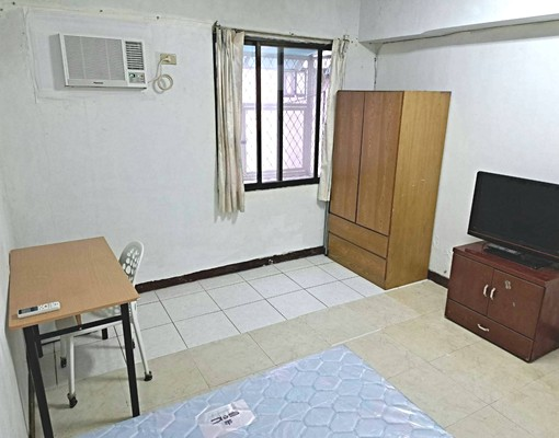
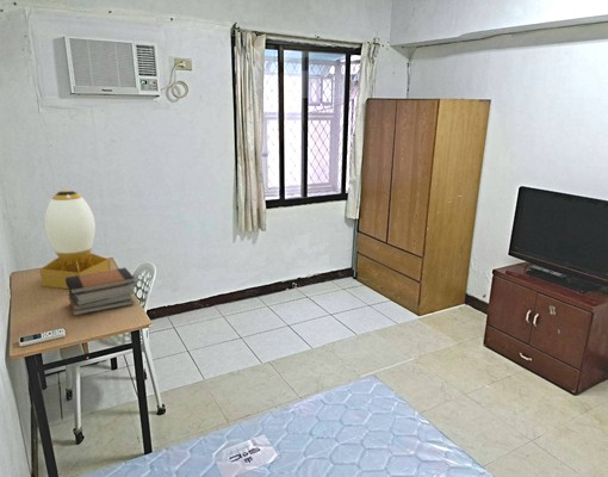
+ book stack (101, 290)
+ desk lamp (72, 236)
